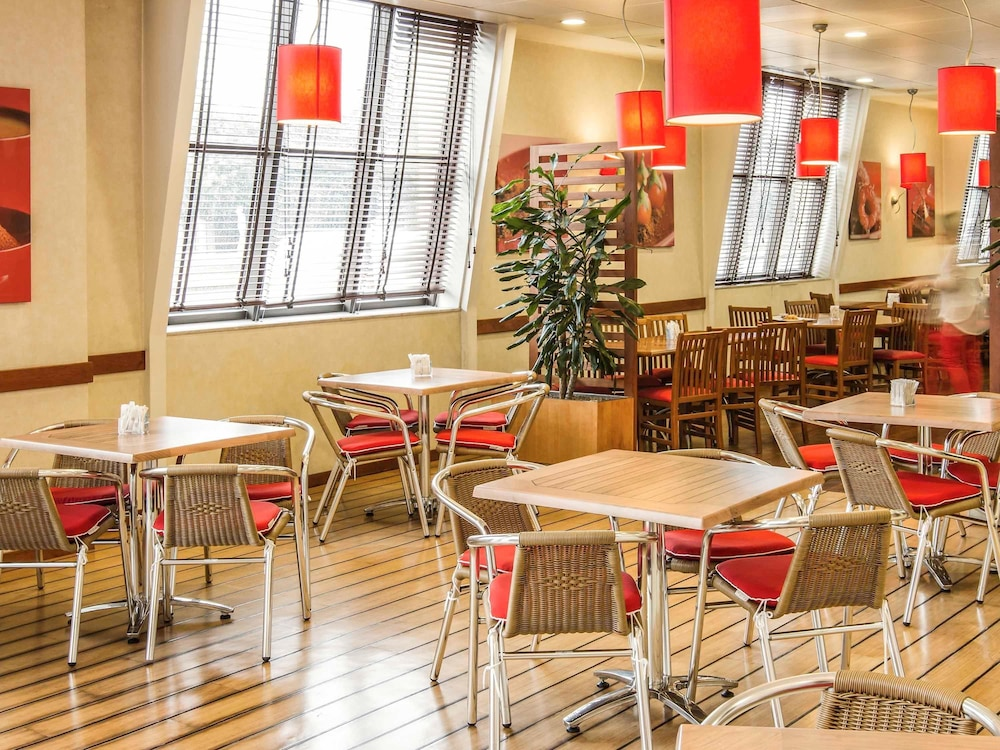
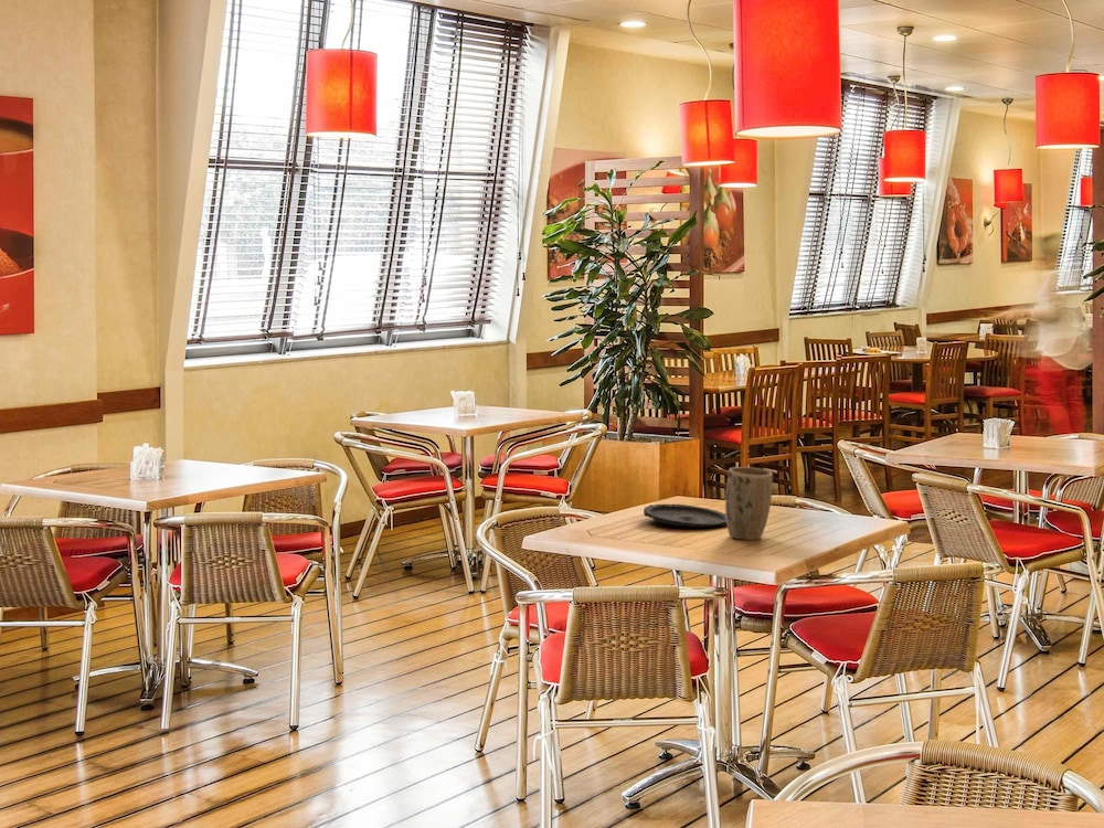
+ plant pot (747, 503)
+ plate (686, 517)
